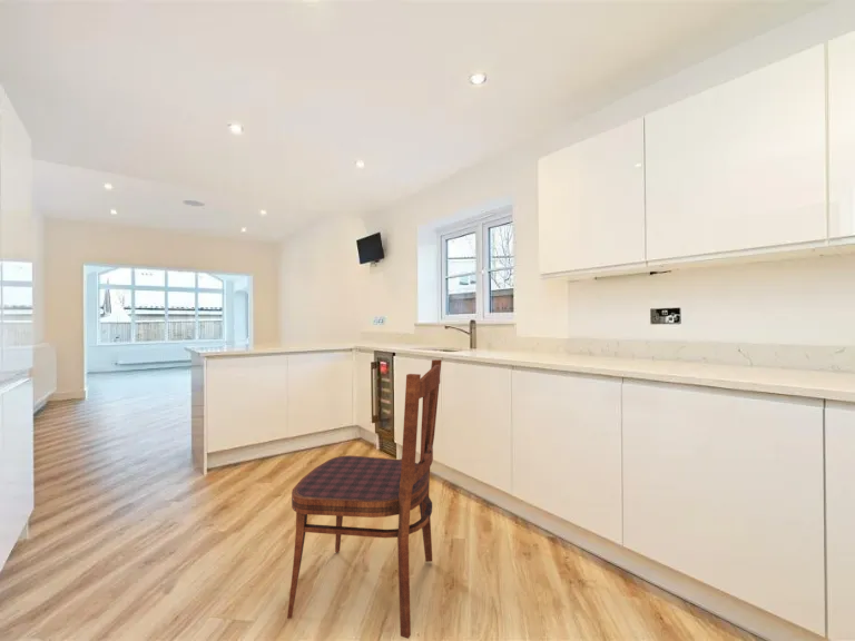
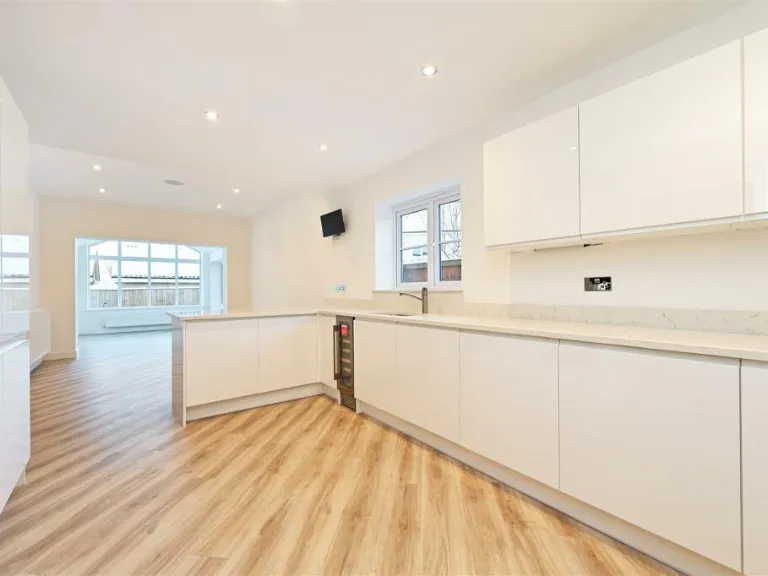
- dining chair (372, 475)
